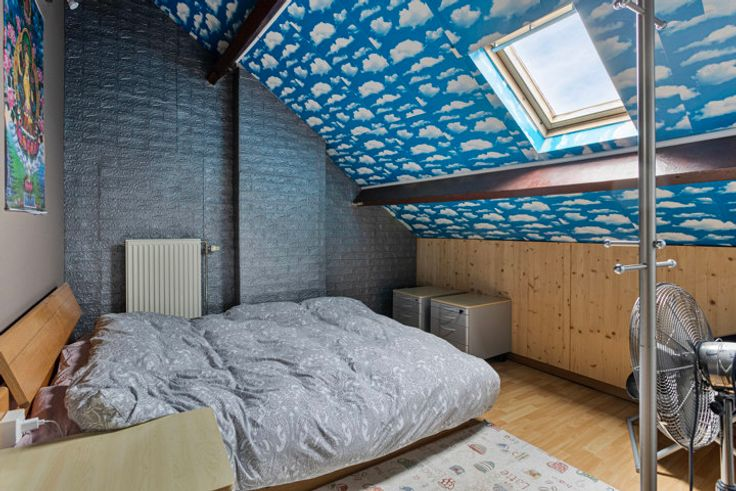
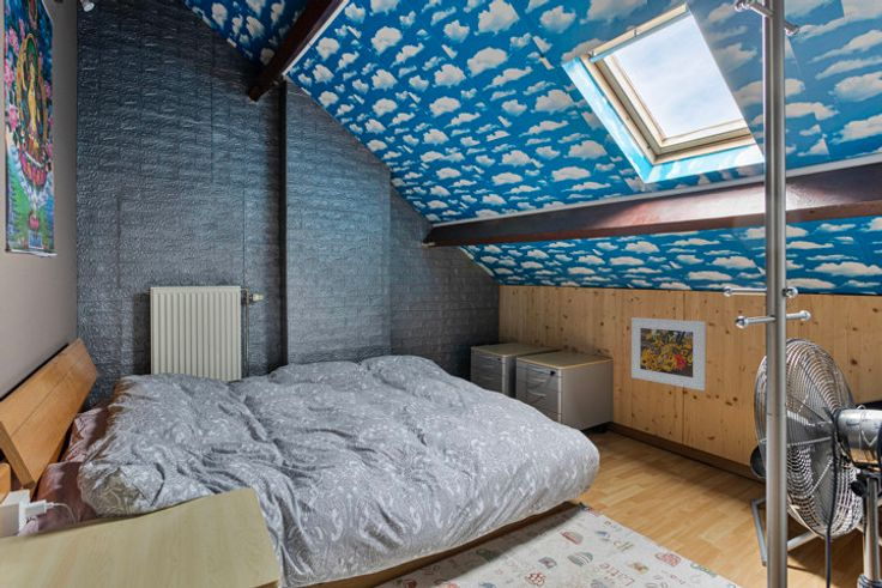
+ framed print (665, 351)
